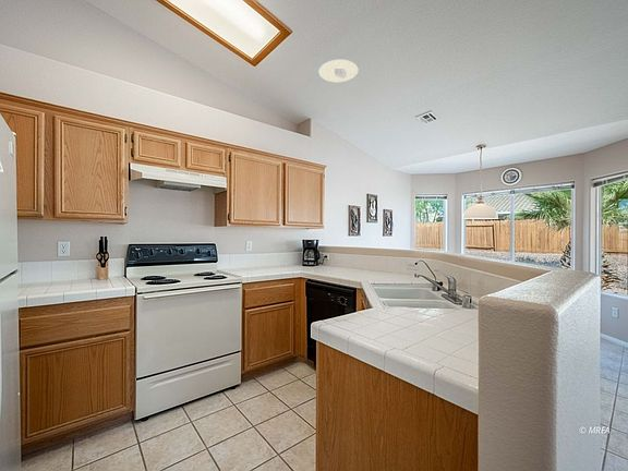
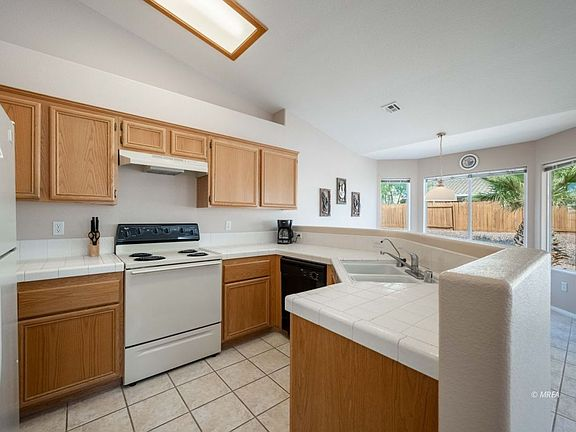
- recessed light (338, 69)
